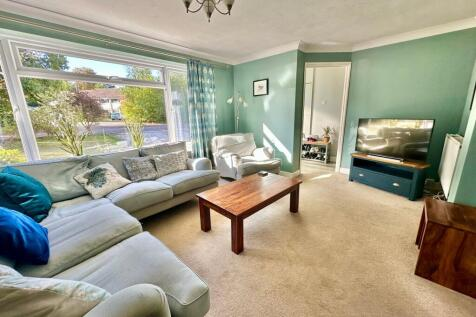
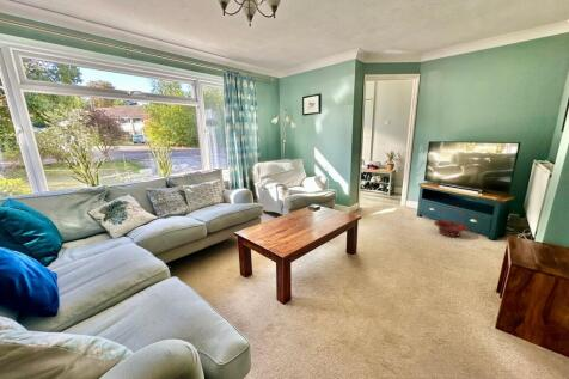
+ basket (451, 221)
